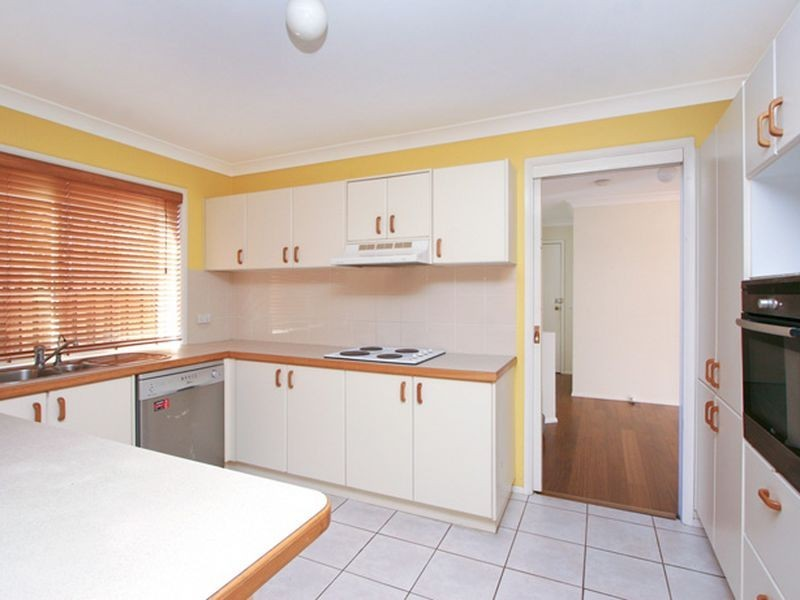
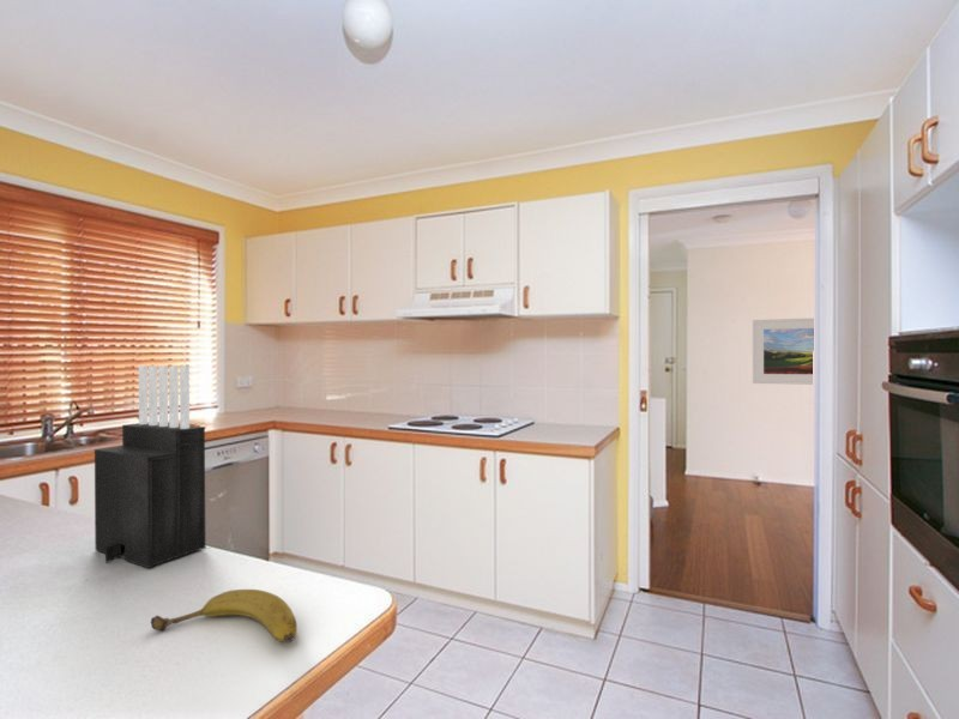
+ fruit (234, 614)
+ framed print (789, 351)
+ knife block (143, 459)
